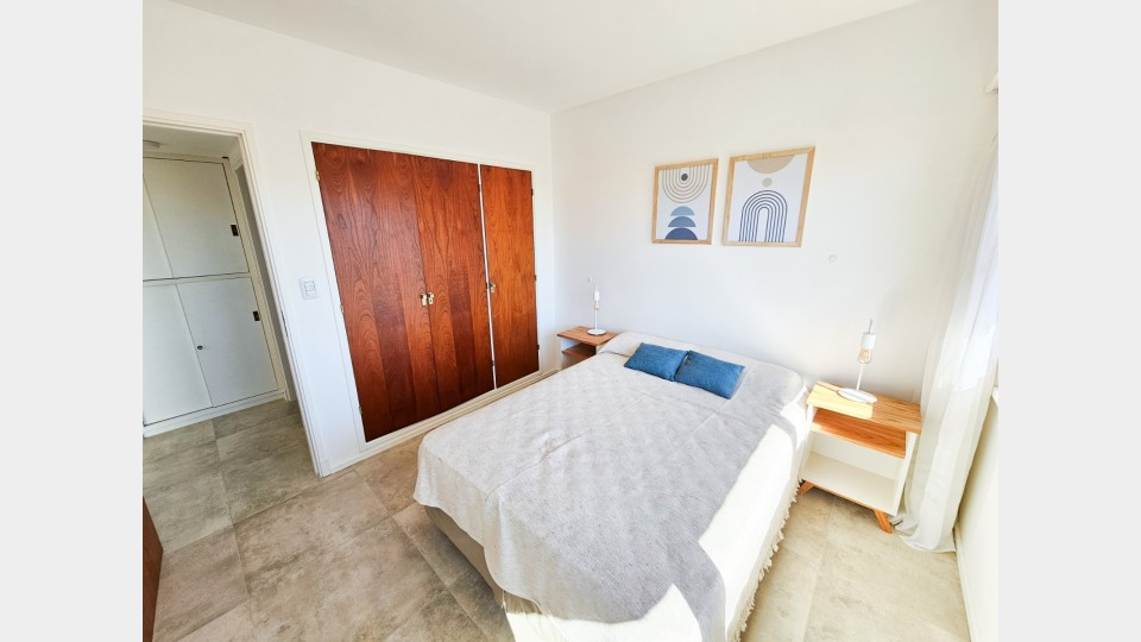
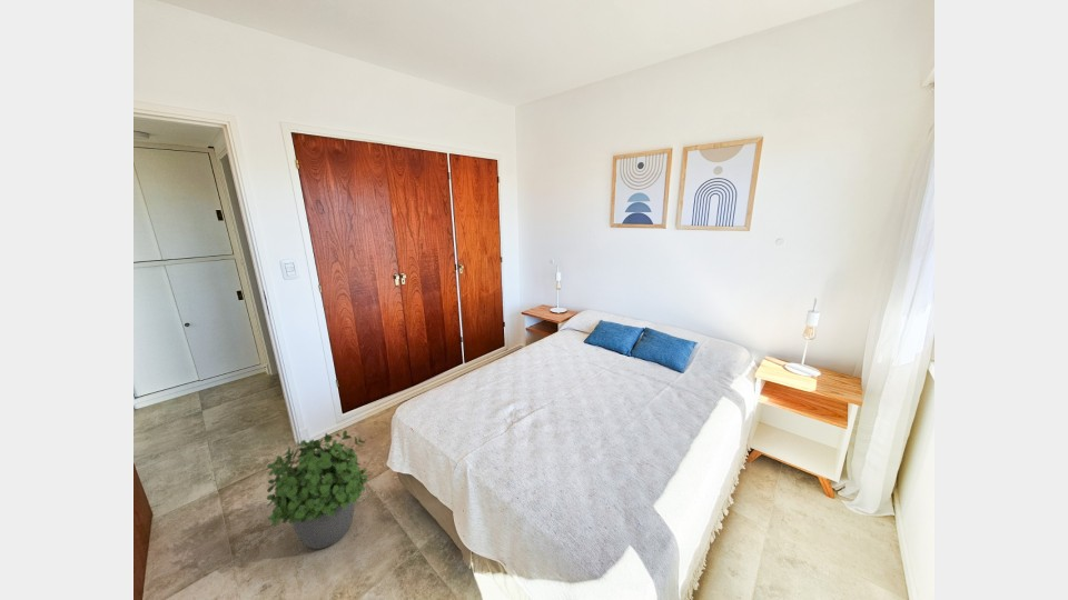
+ potted plant (318, 488)
